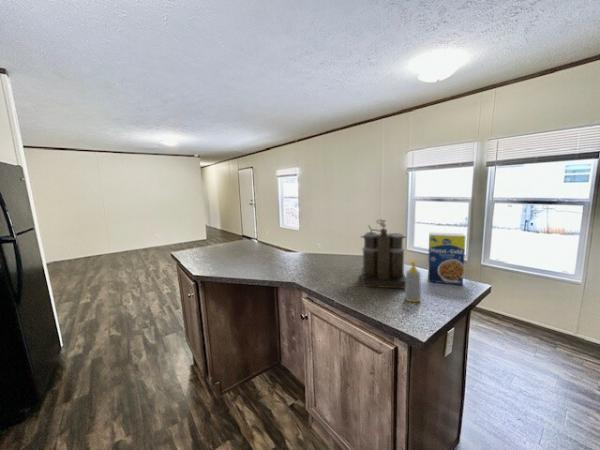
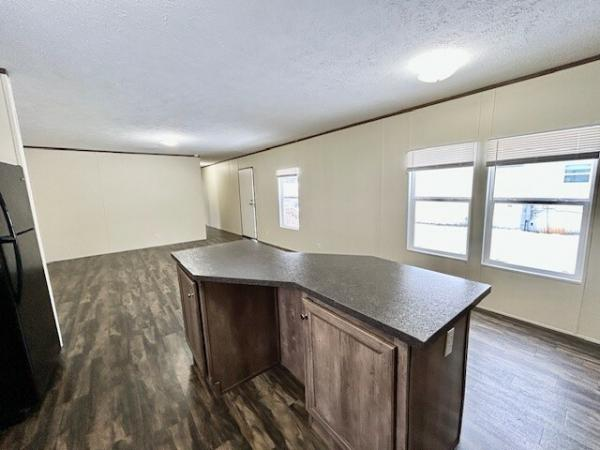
- soap bottle (412, 280)
- legume (445, 257)
- coffee maker (382, 249)
